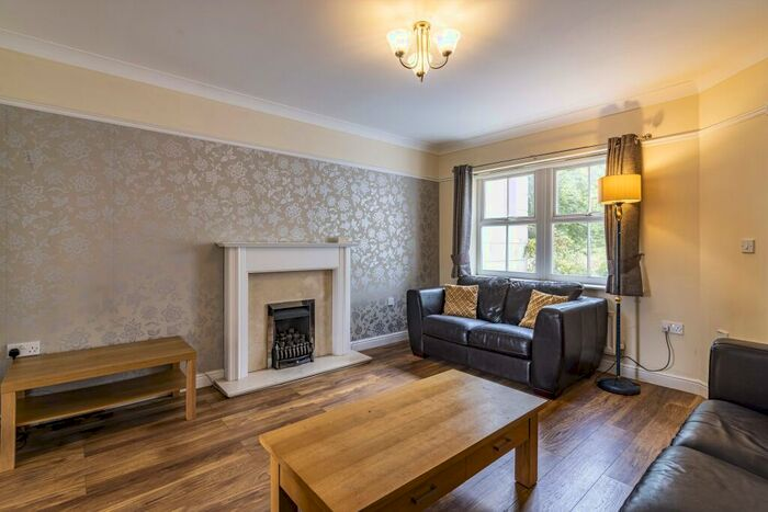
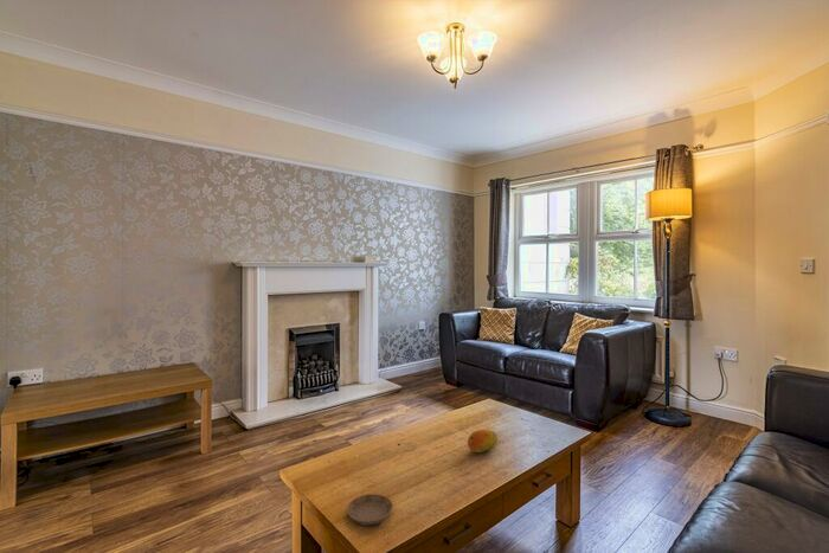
+ saucer (369, 510)
+ fruit (483, 439)
